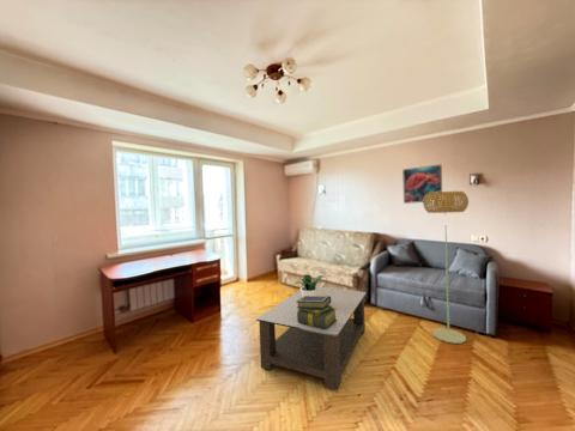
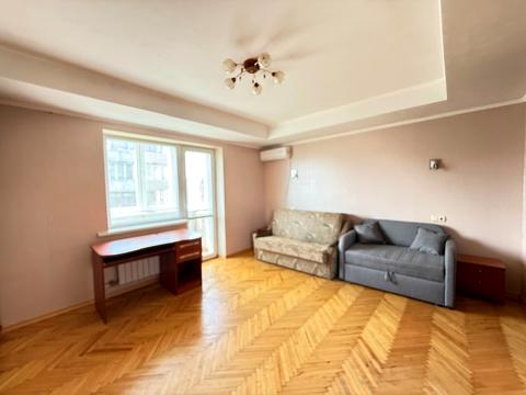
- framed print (422, 184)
- coffee table (317, 327)
- potted plant (310, 289)
- stack of books (315, 309)
- floor lamp (446, 263)
